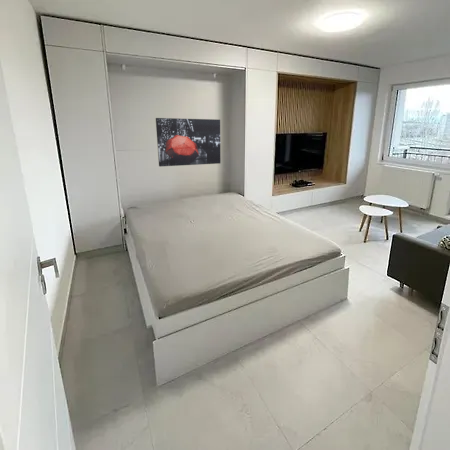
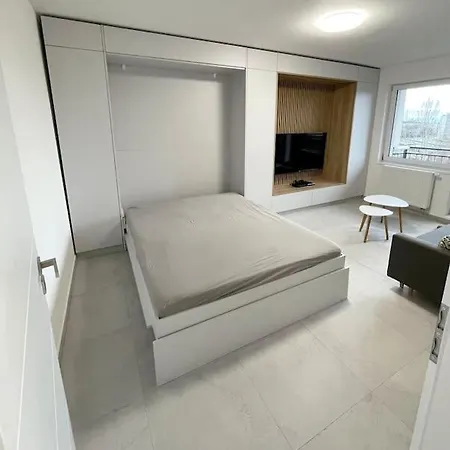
- wall art (190, 142)
